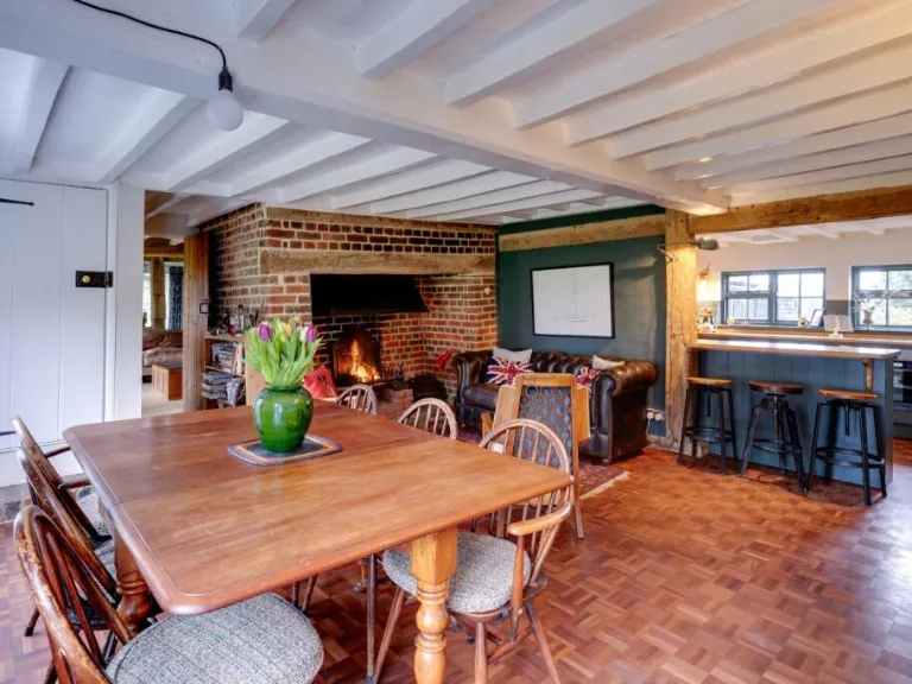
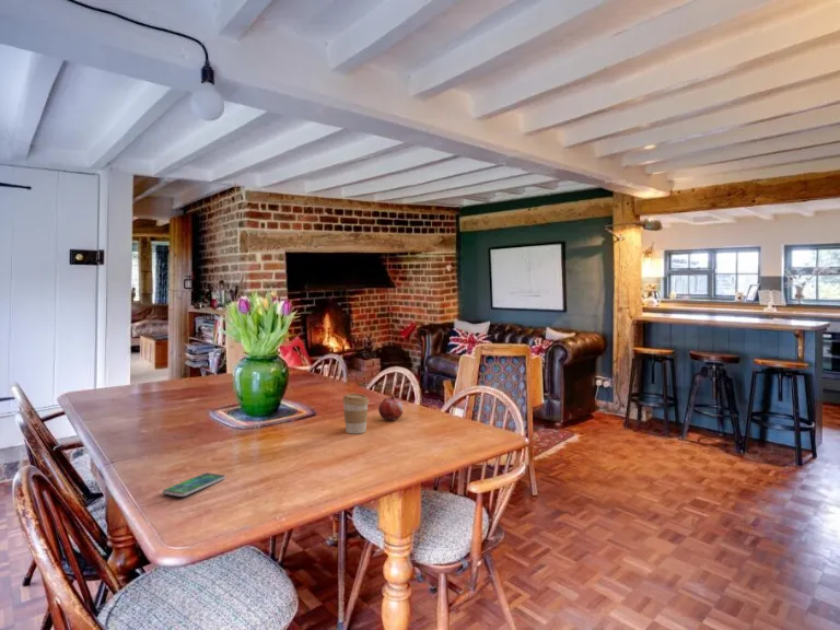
+ coffee cup (355, 412)
+ smartphone (195, 483)
+ fruit (390, 406)
